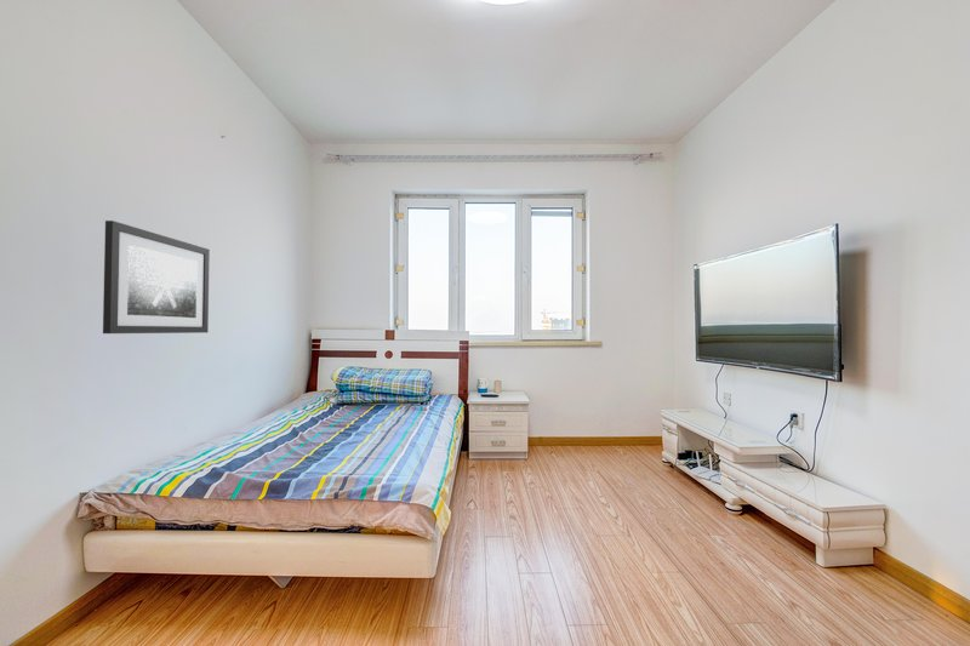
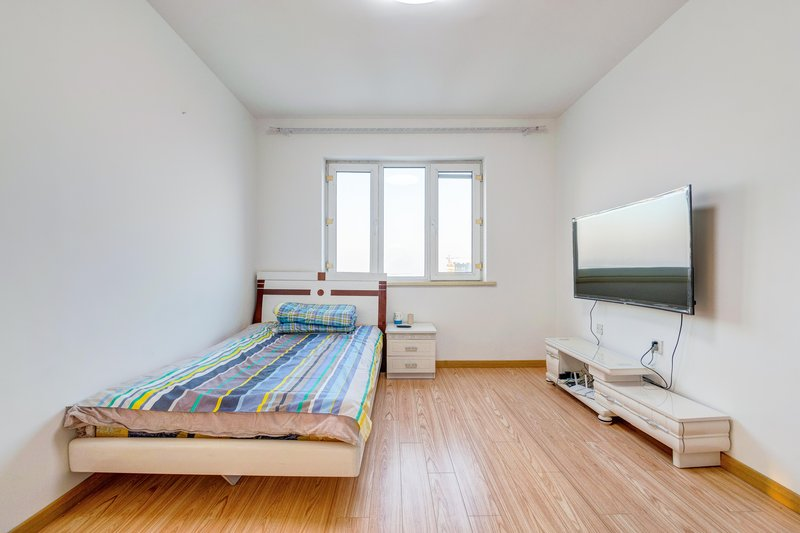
- wall art (164, 285)
